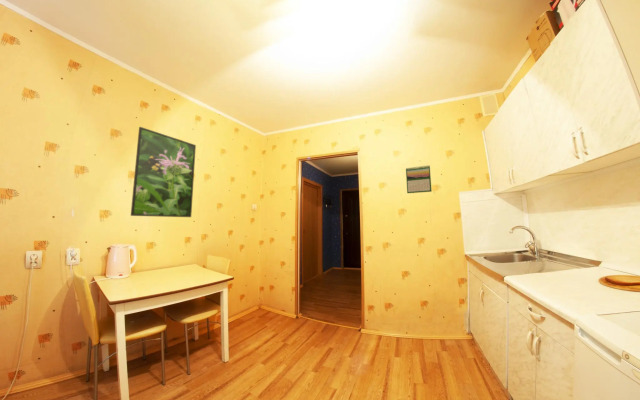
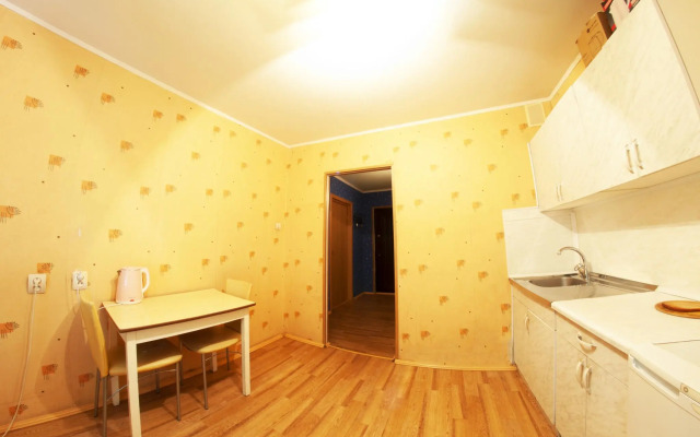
- calendar (418, 179)
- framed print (167, 175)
